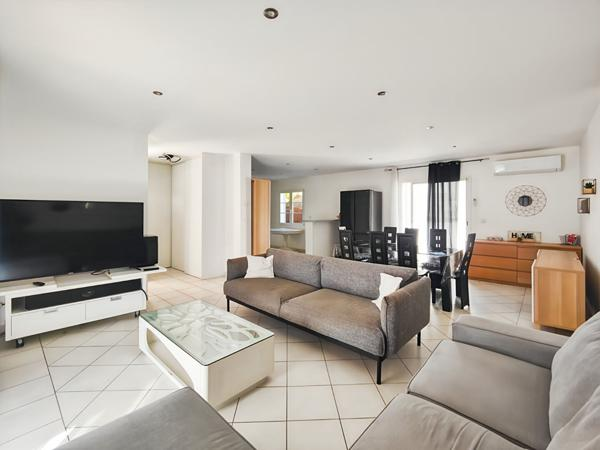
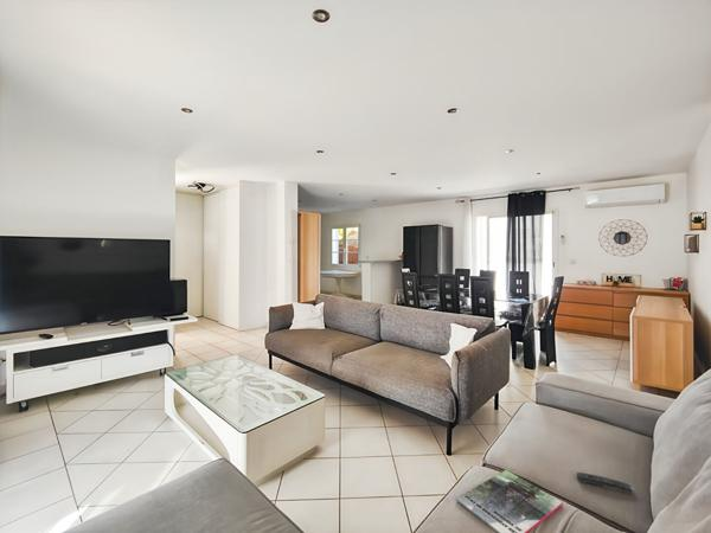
+ magazine (508, 501)
+ remote control (604, 481)
